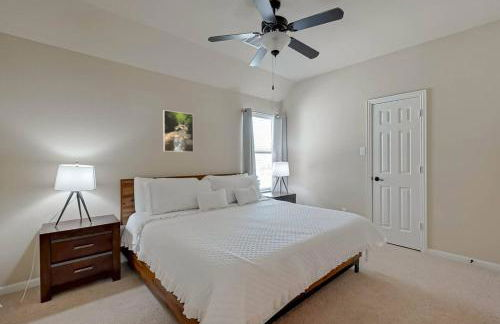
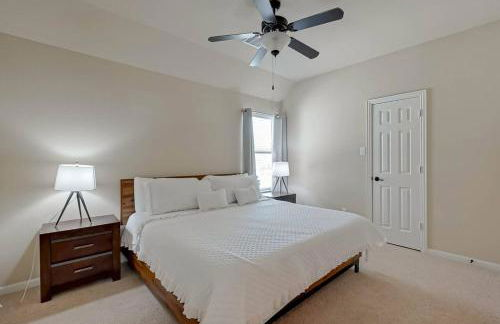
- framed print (178, 132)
